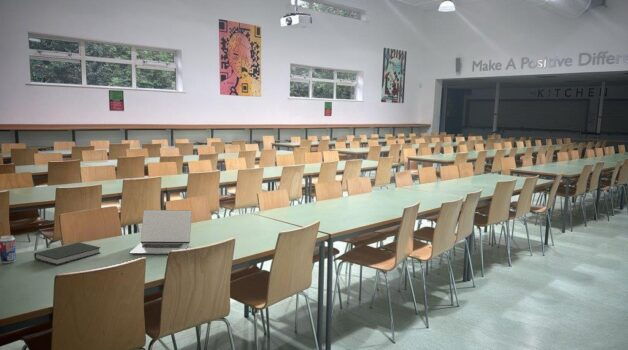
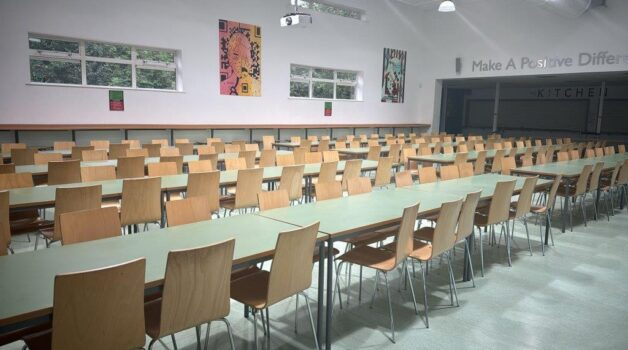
- book (68, 253)
- beverage can (7, 249)
- laptop (162, 231)
